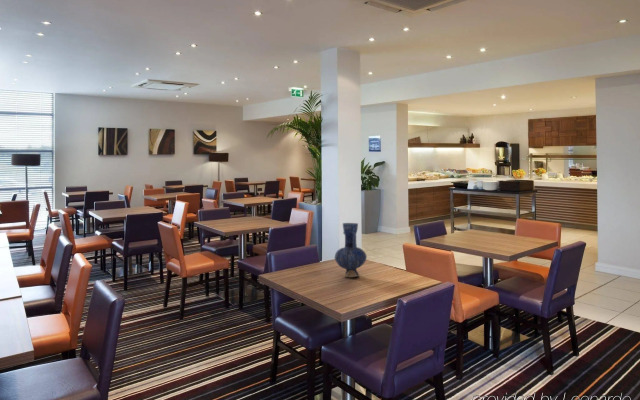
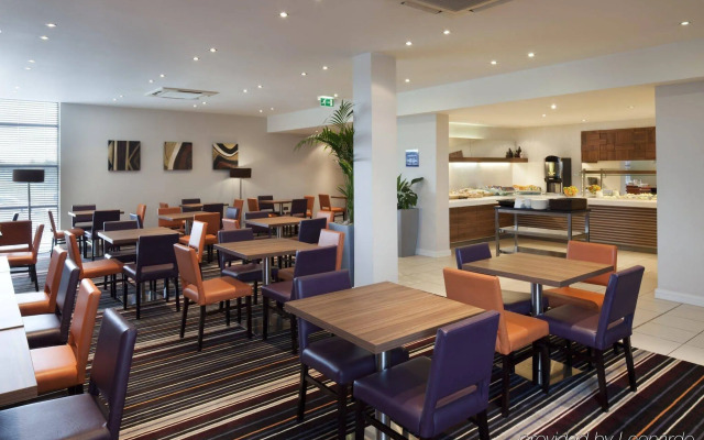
- vase (350, 249)
